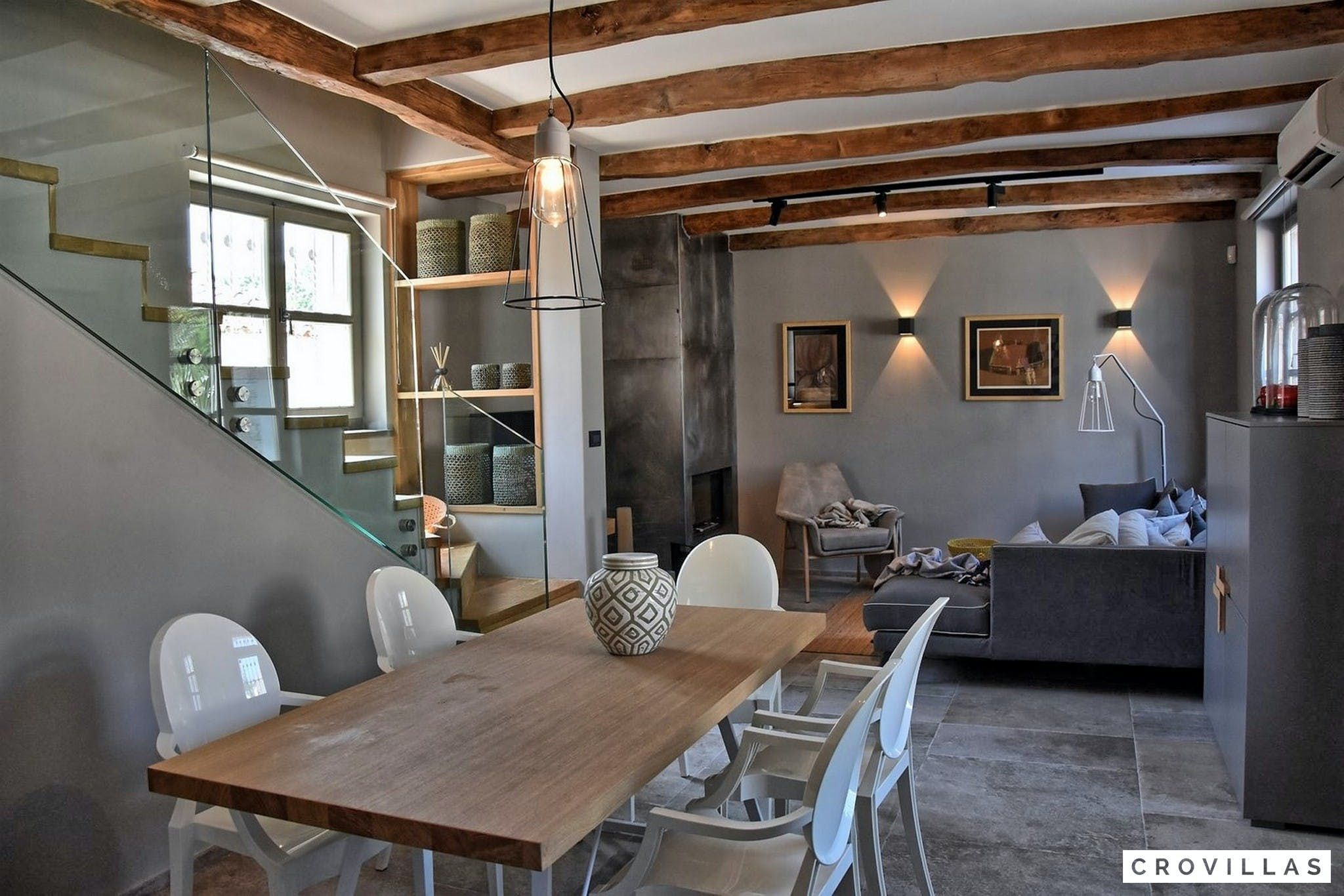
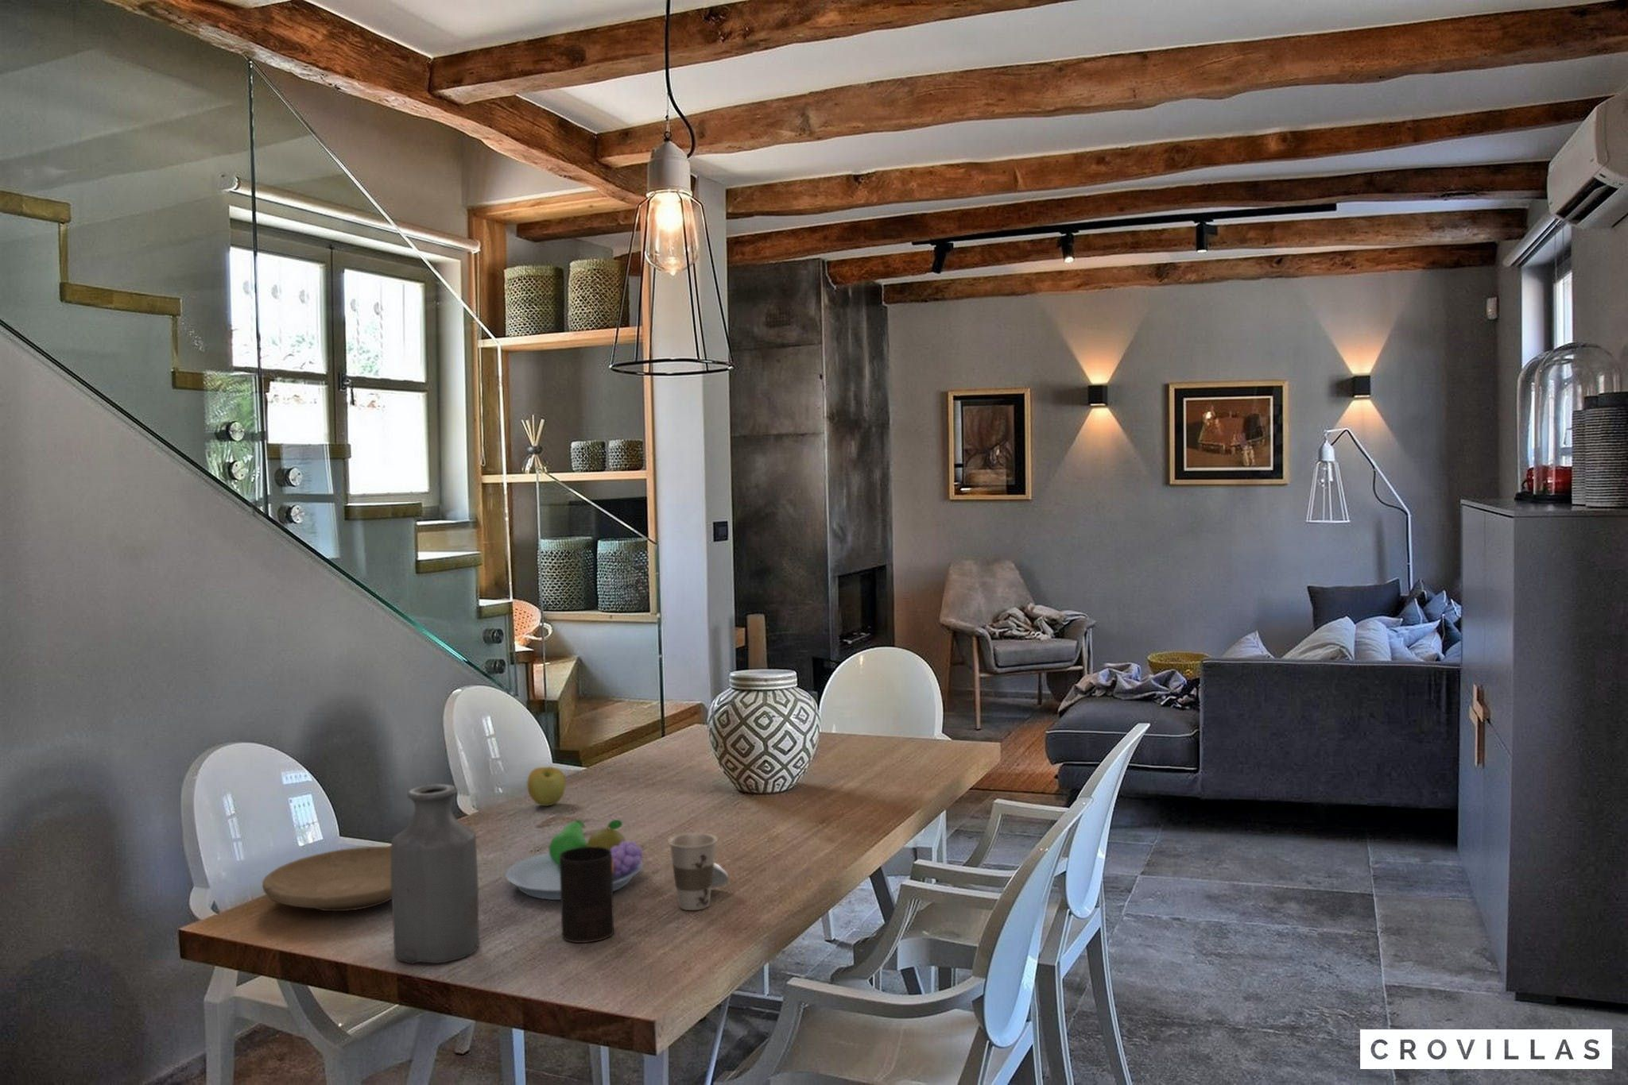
+ cup (586, 894)
+ plate (352, 883)
+ bottle (435, 869)
+ apple (546, 786)
+ fruit bowl (577, 848)
+ cup (698, 867)
